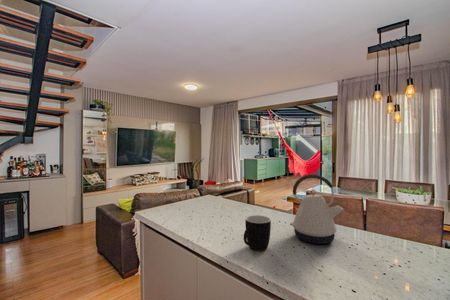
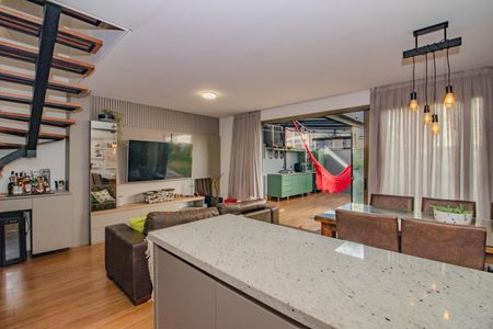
- mug (255, 234)
- kettle (315, 206)
